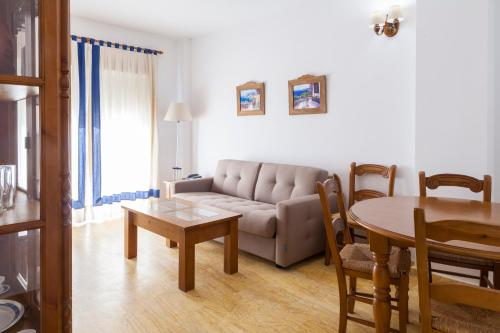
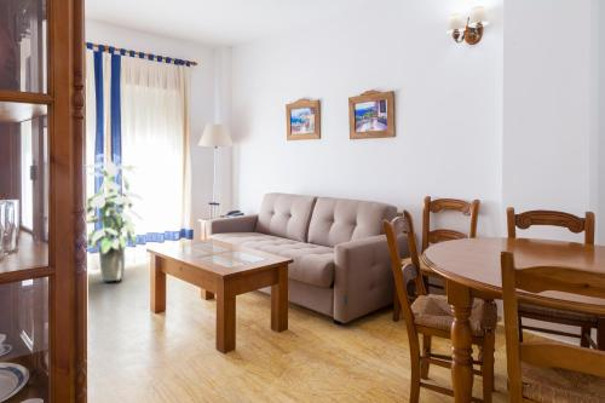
+ indoor plant (108, 218)
